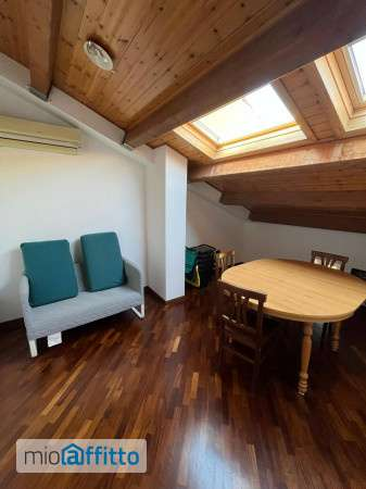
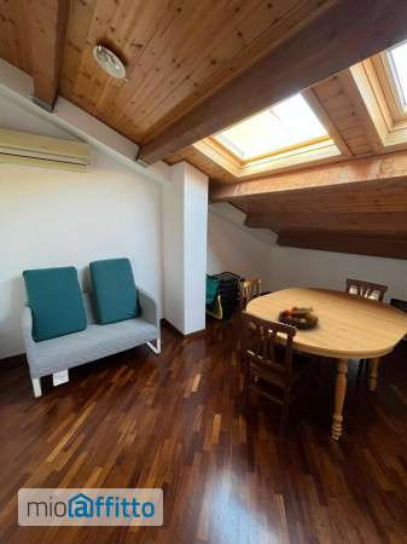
+ fruit bowl (298, 314)
